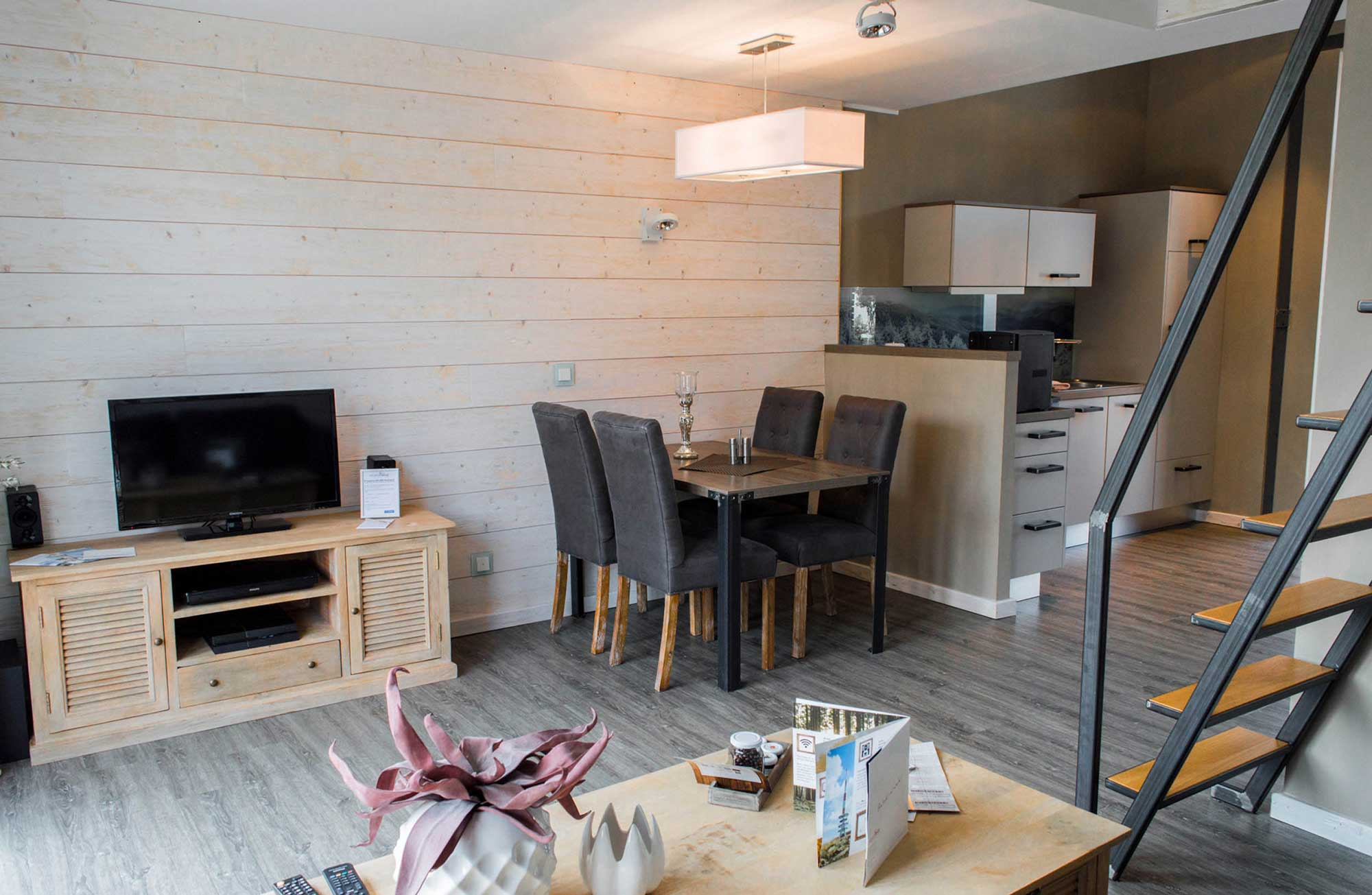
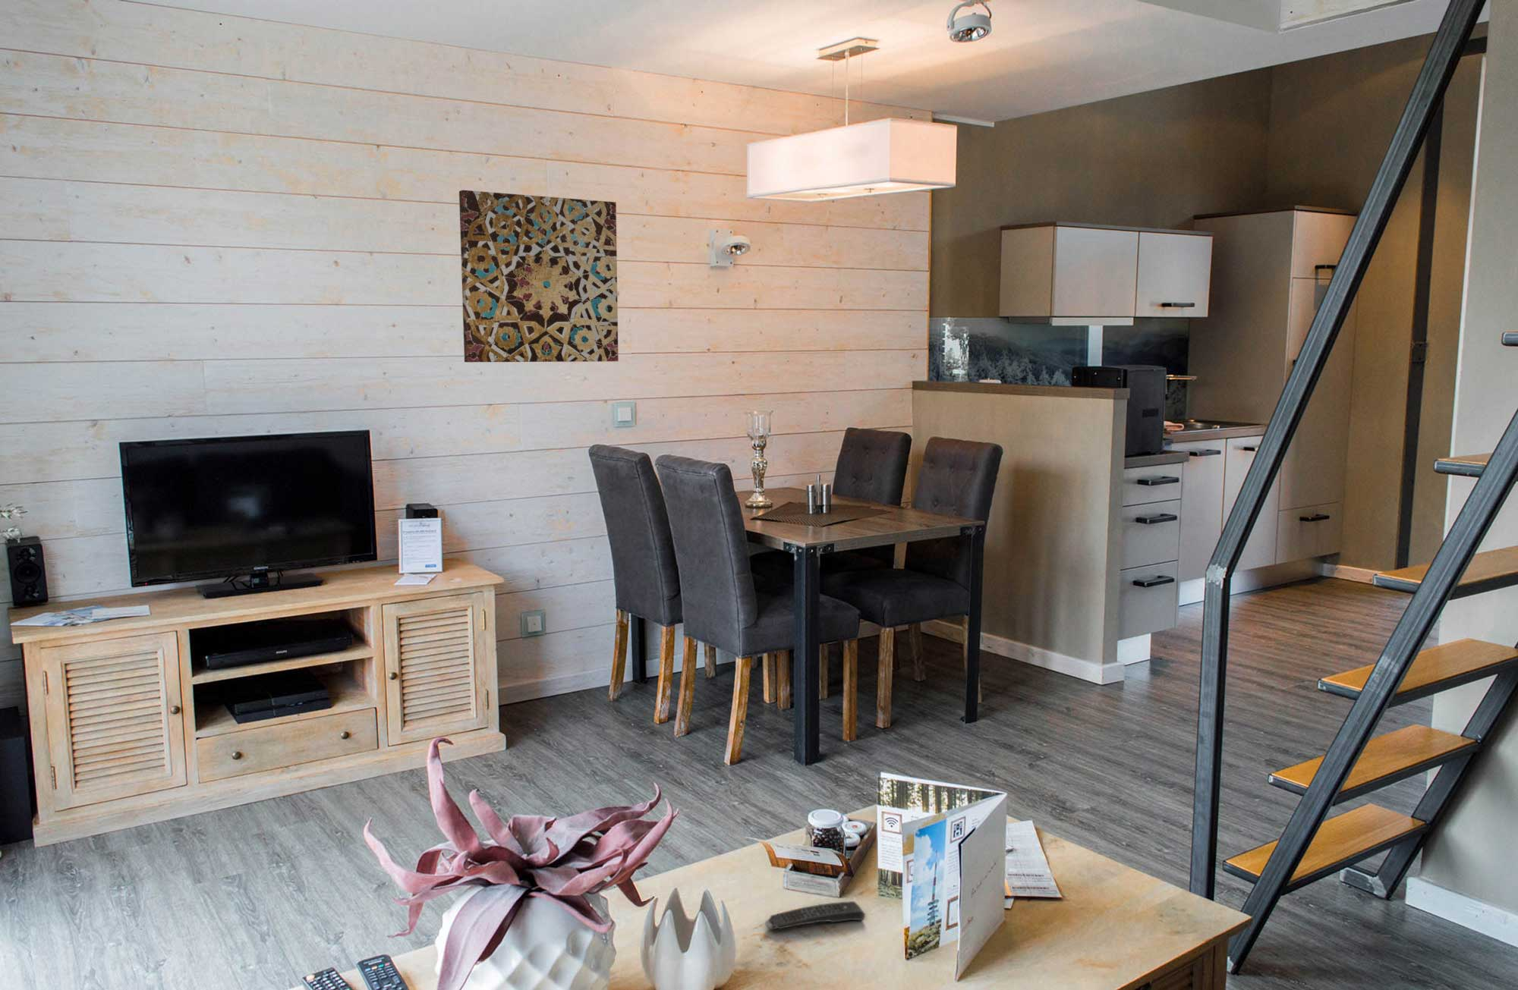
+ wall art (542, 280)
+ remote control (813, 916)
